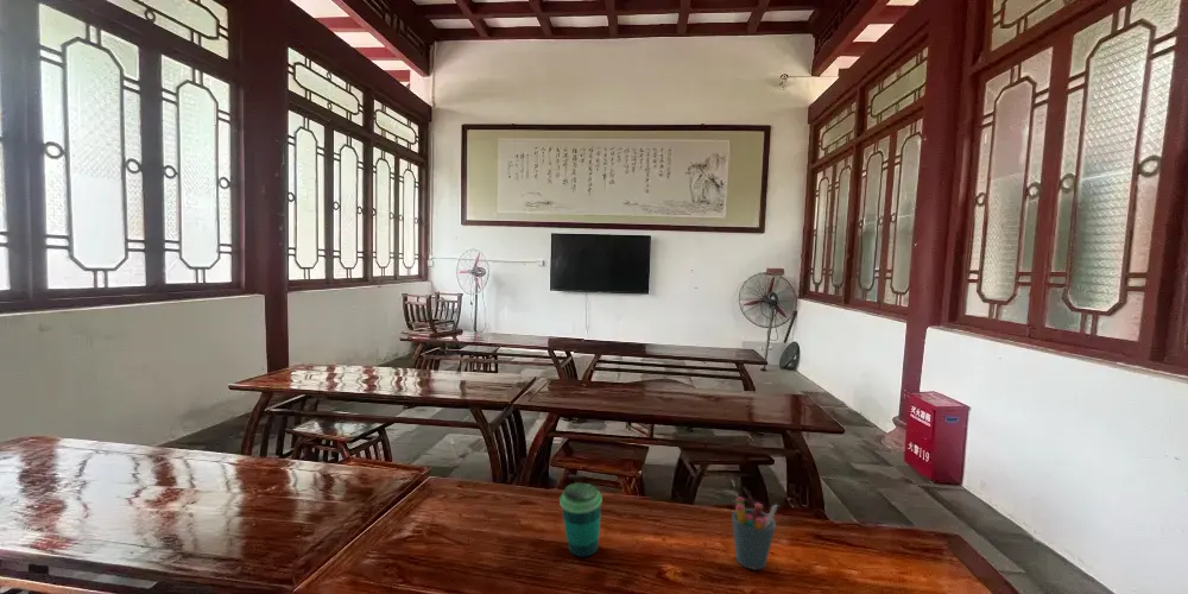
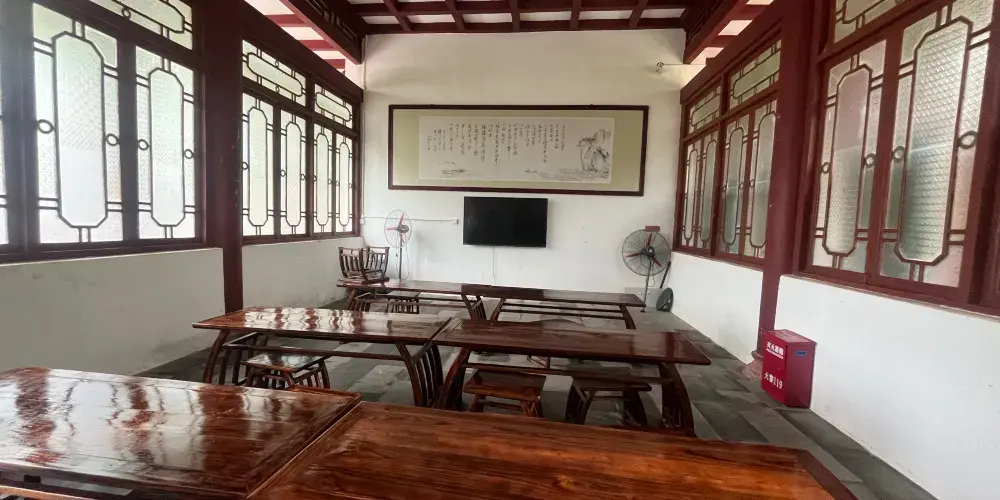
- cup (580, 520)
- pen holder (752, 529)
